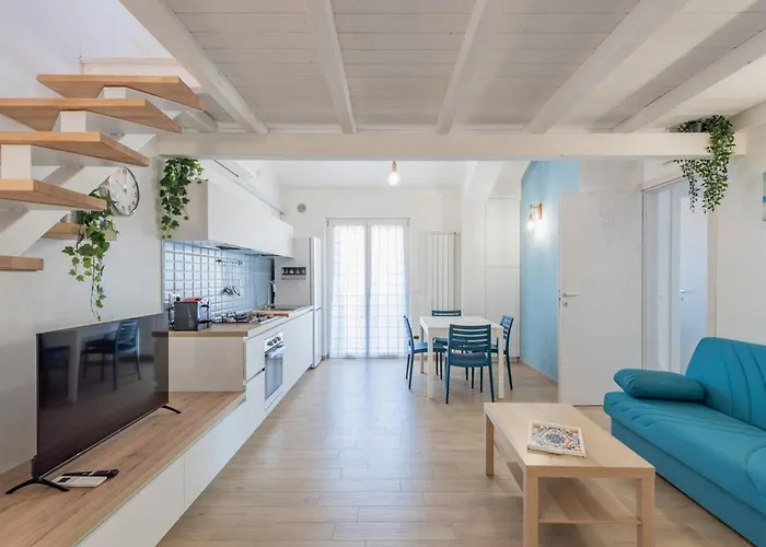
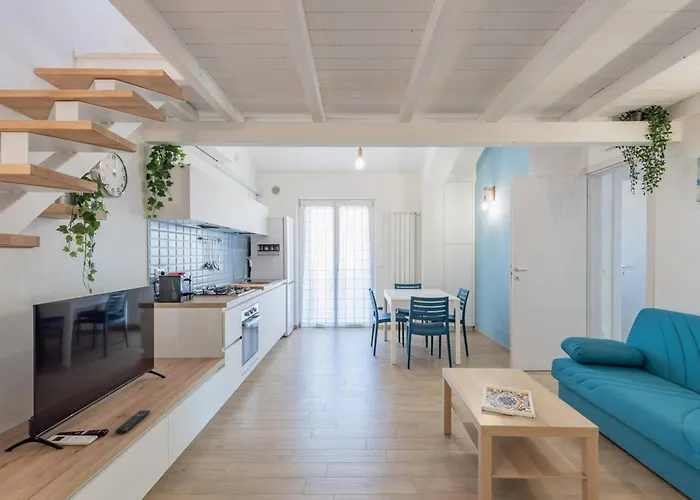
+ remote control (133, 421)
